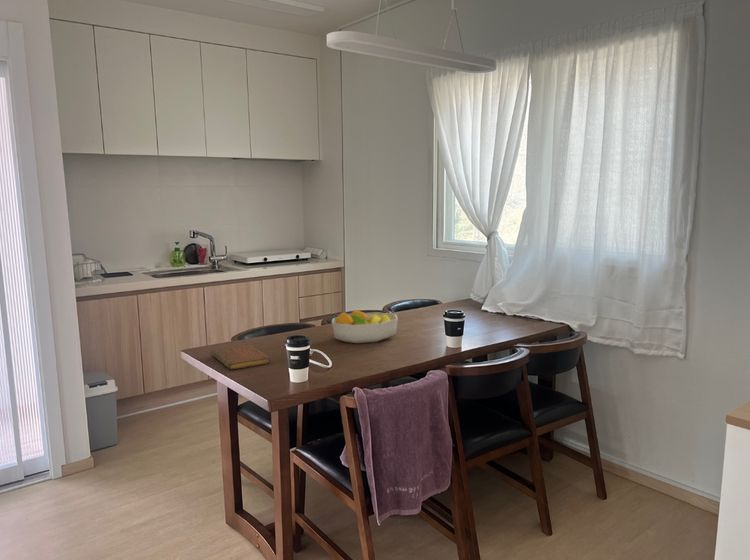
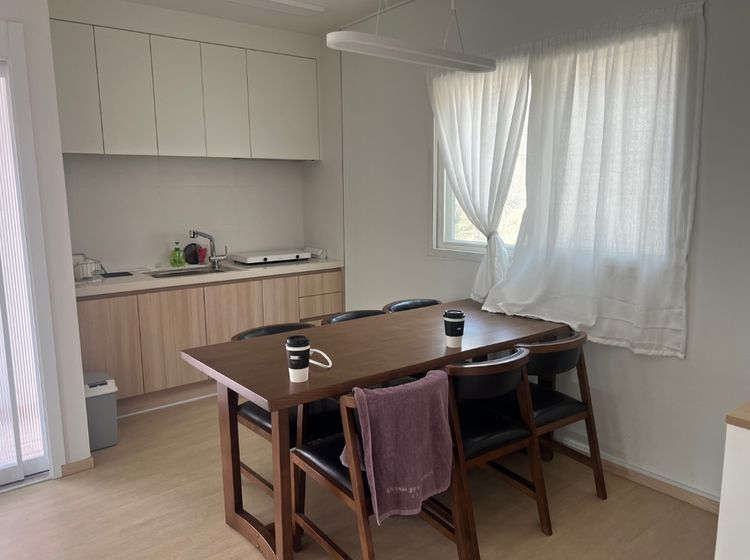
- fruit bowl (365, 323)
- notebook (239, 356)
